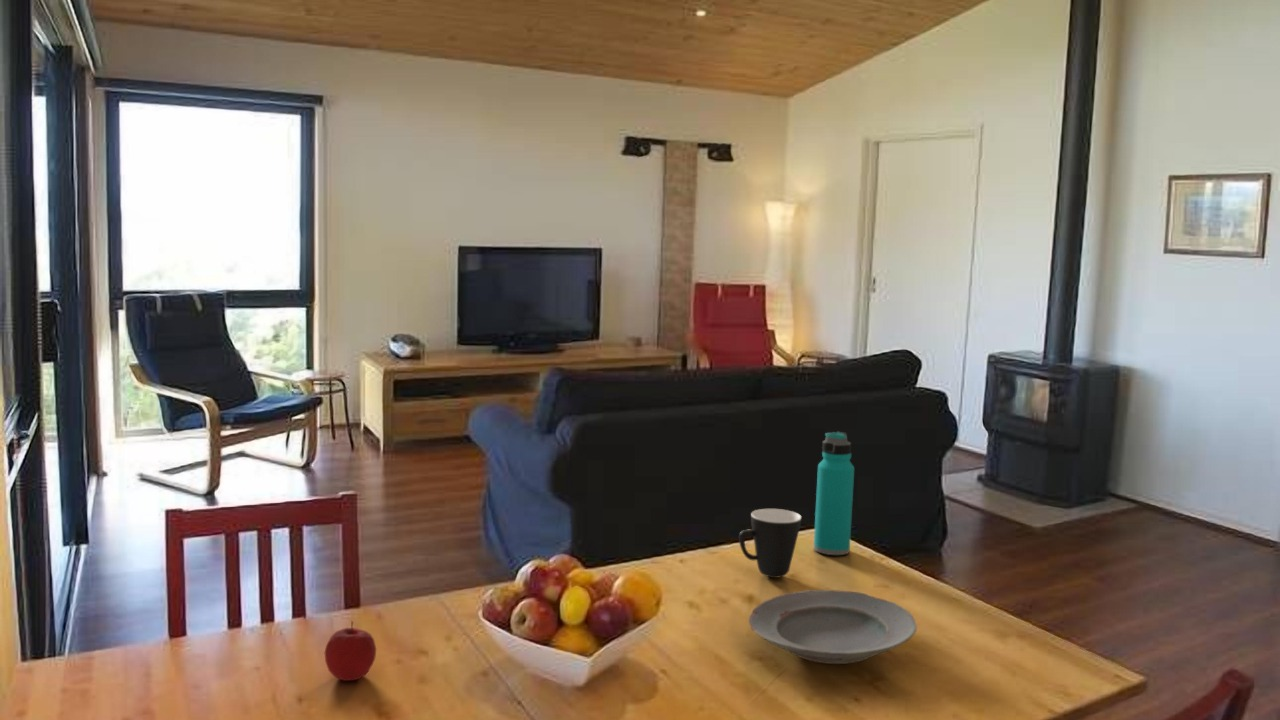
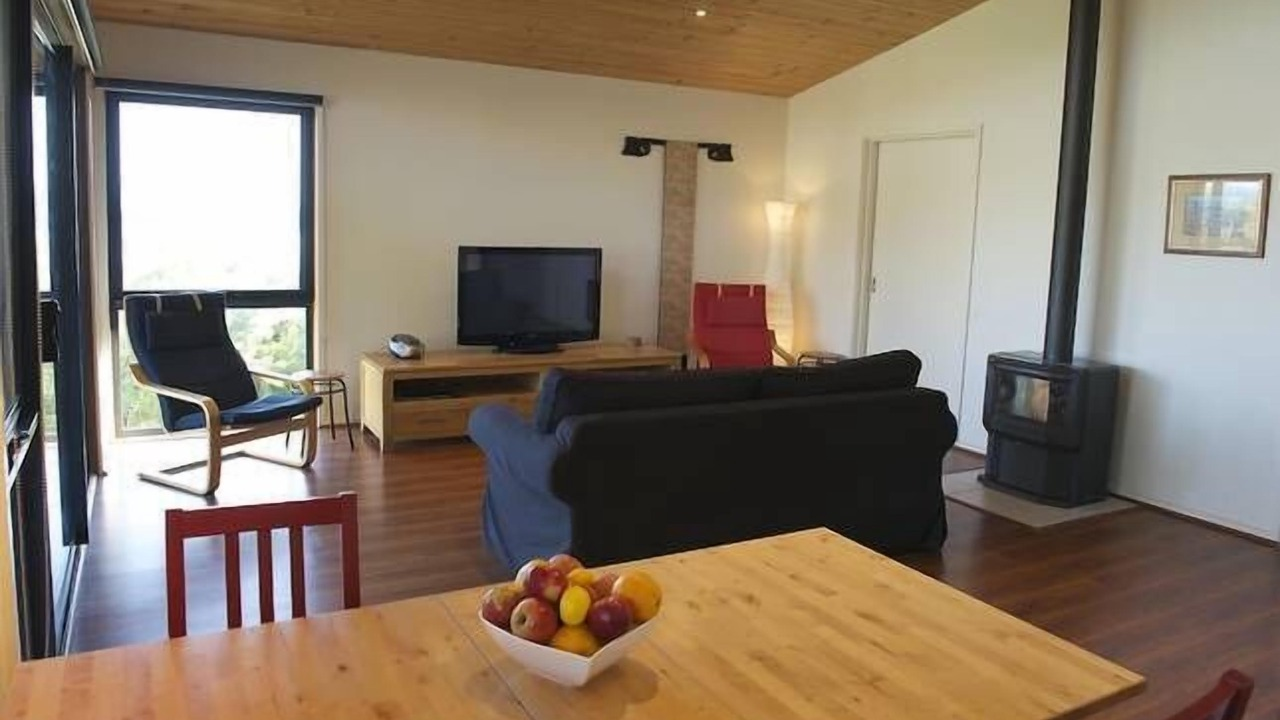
- plate (830, 632)
- apple (350, 649)
- water bottle (834, 491)
- mug (768, 545)
